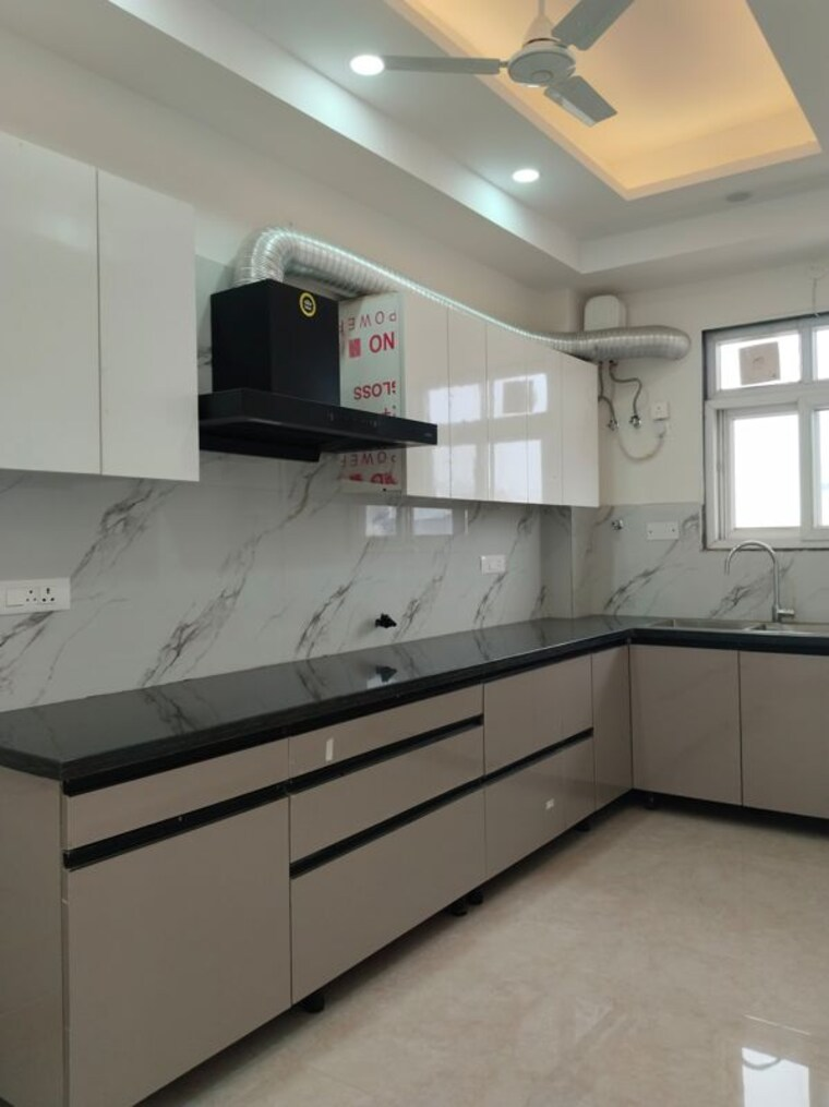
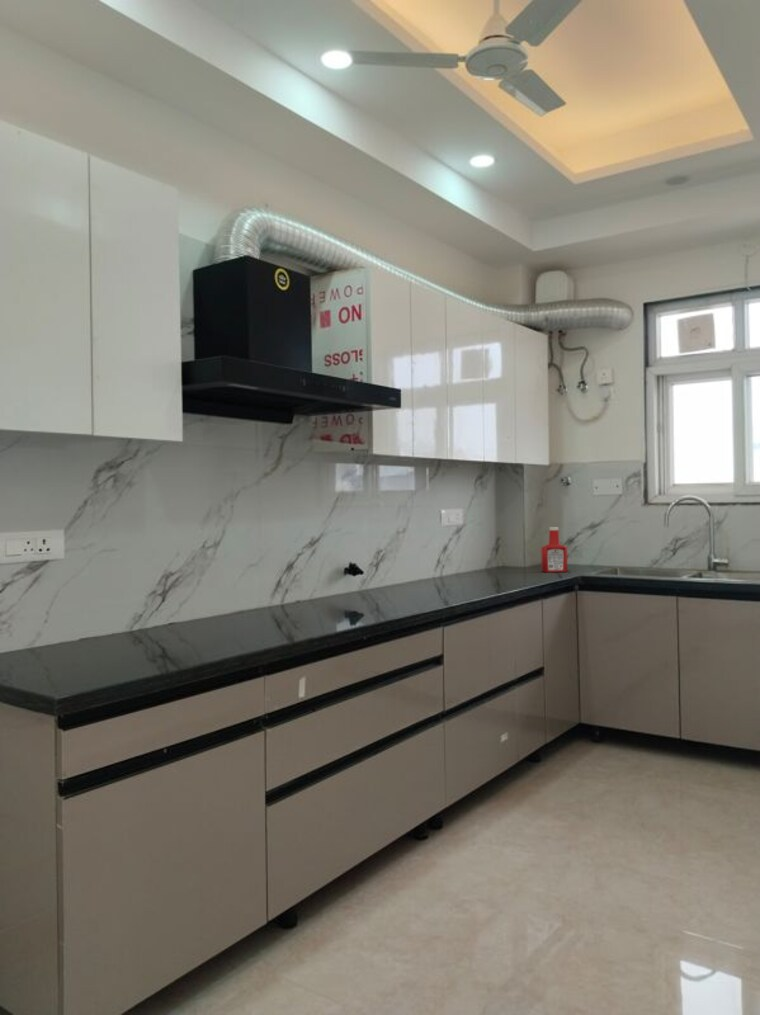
+ soap bottle (554, 549)
